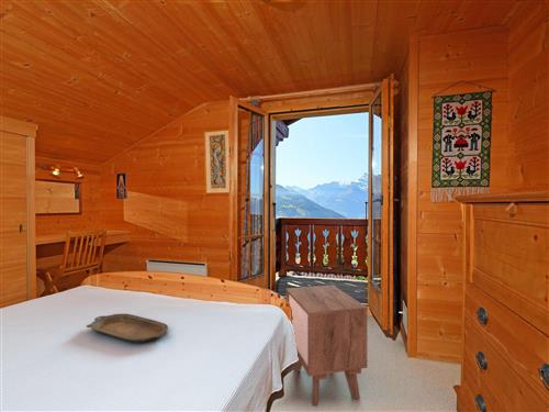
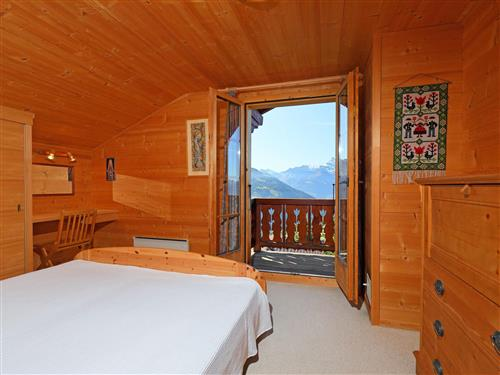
- nightstand (324, 339)
- serving tray (128, 327)
